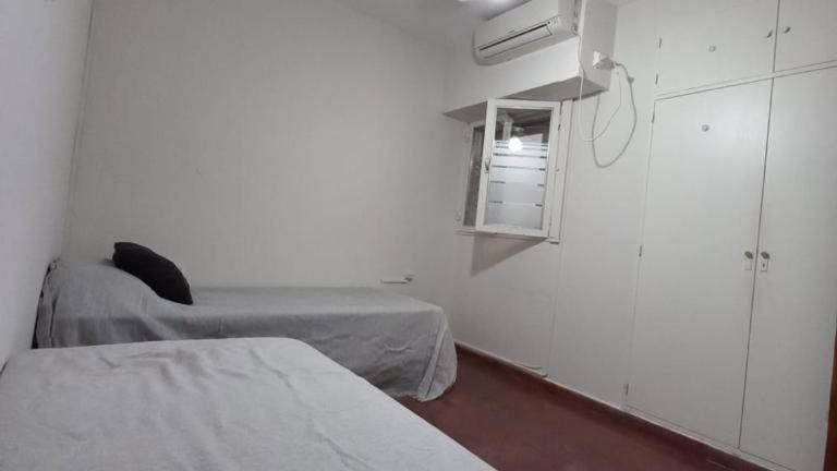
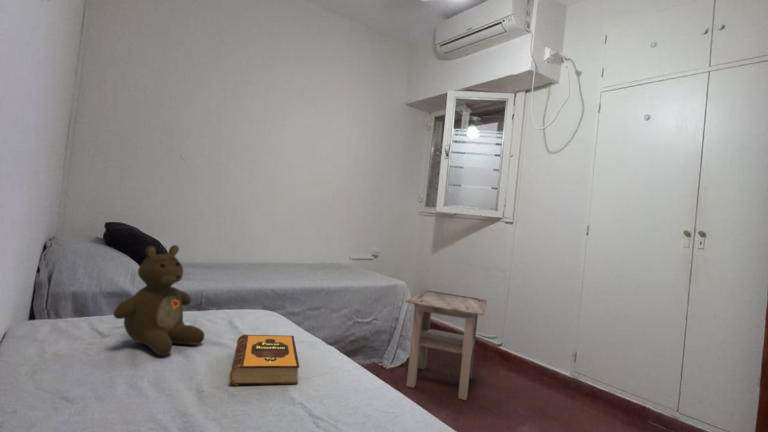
+ hardback book (265, 356)
+ teddy bear (167, 295)
+ side table (444, 340)
